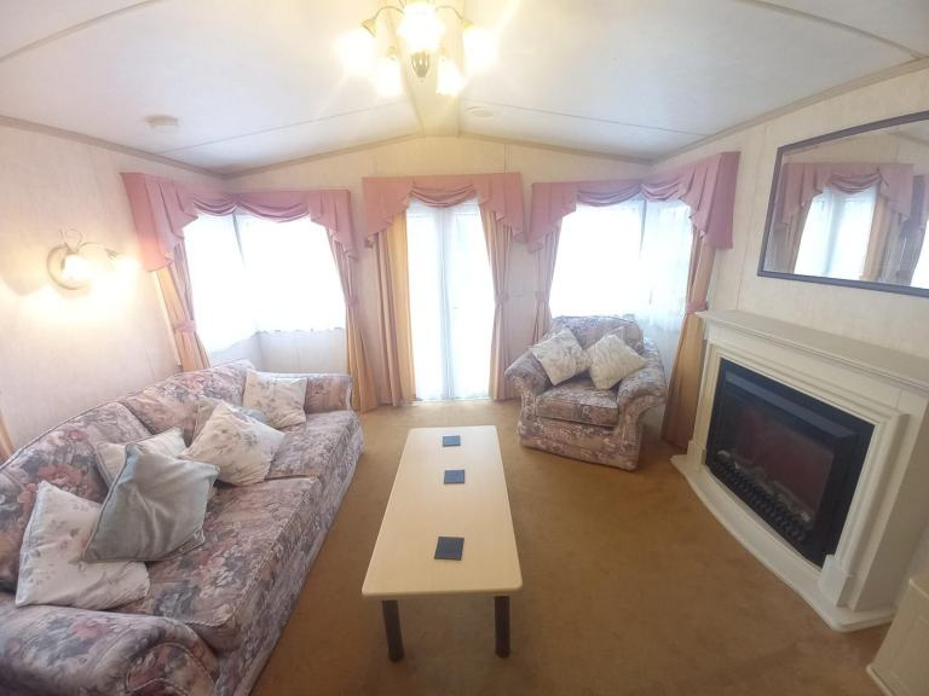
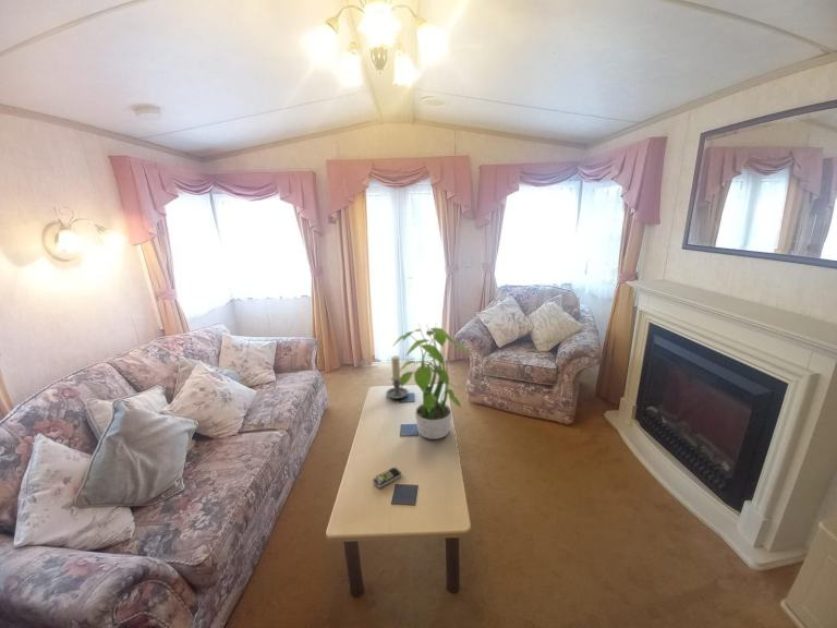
+ remote control (387, 476)
+ potted plant (425, 379)
+ candle holder (396, 375)
